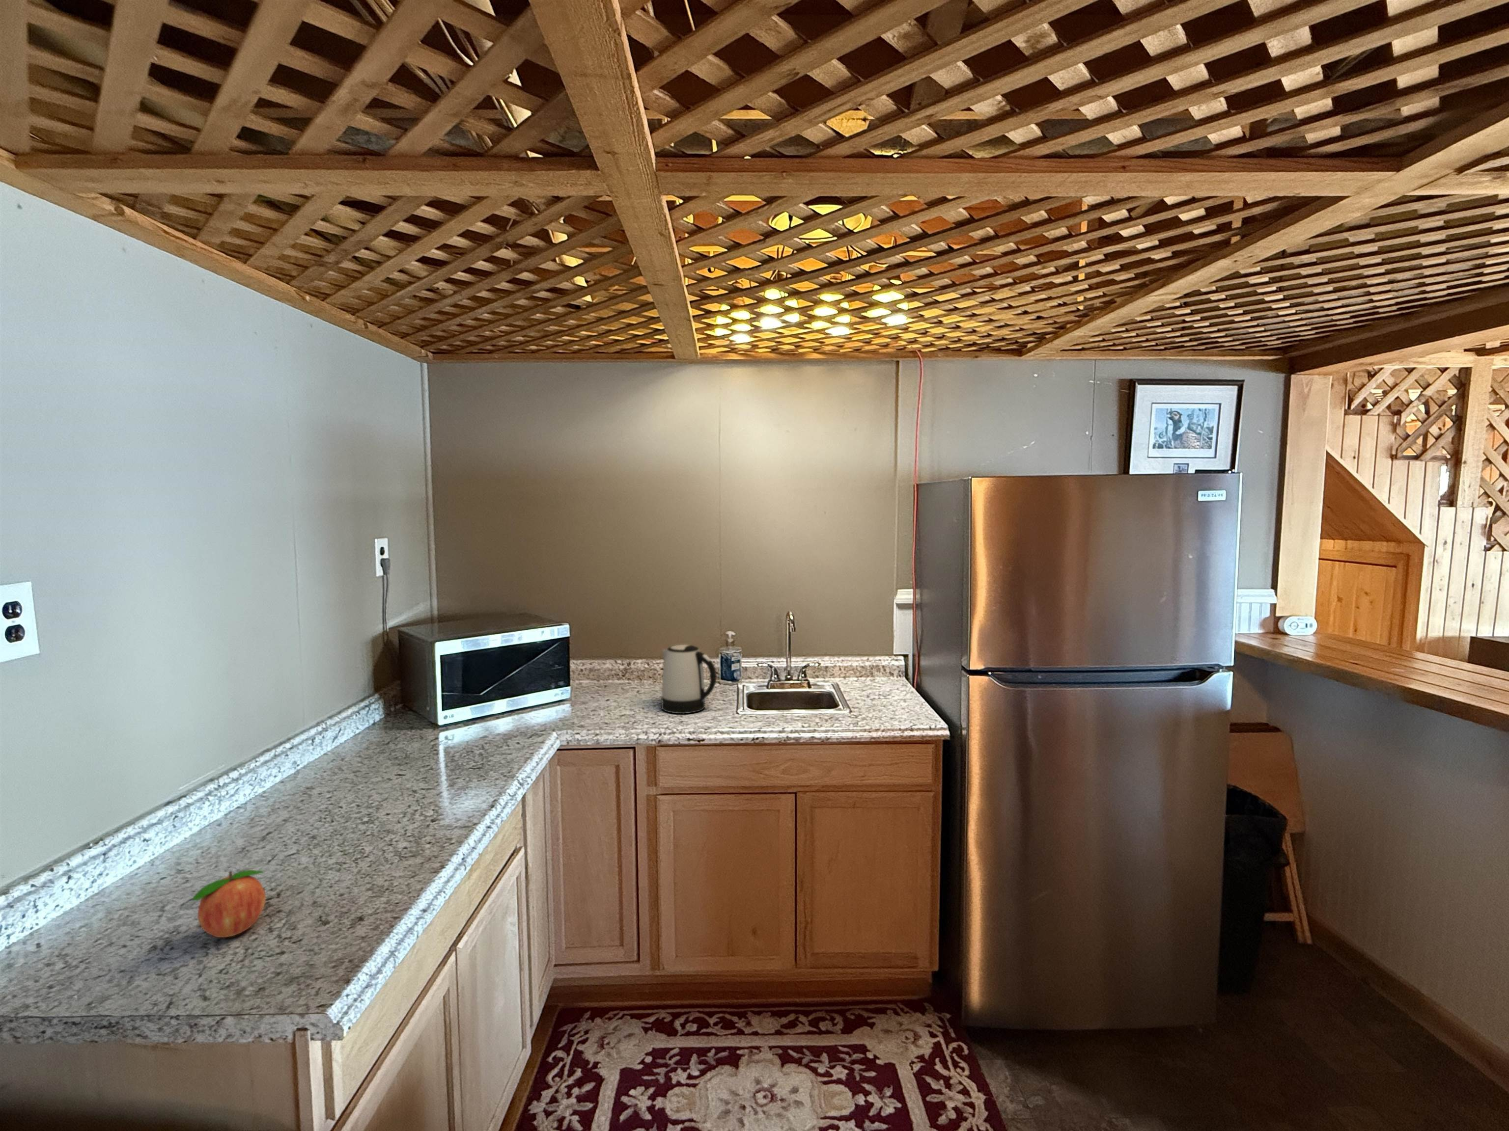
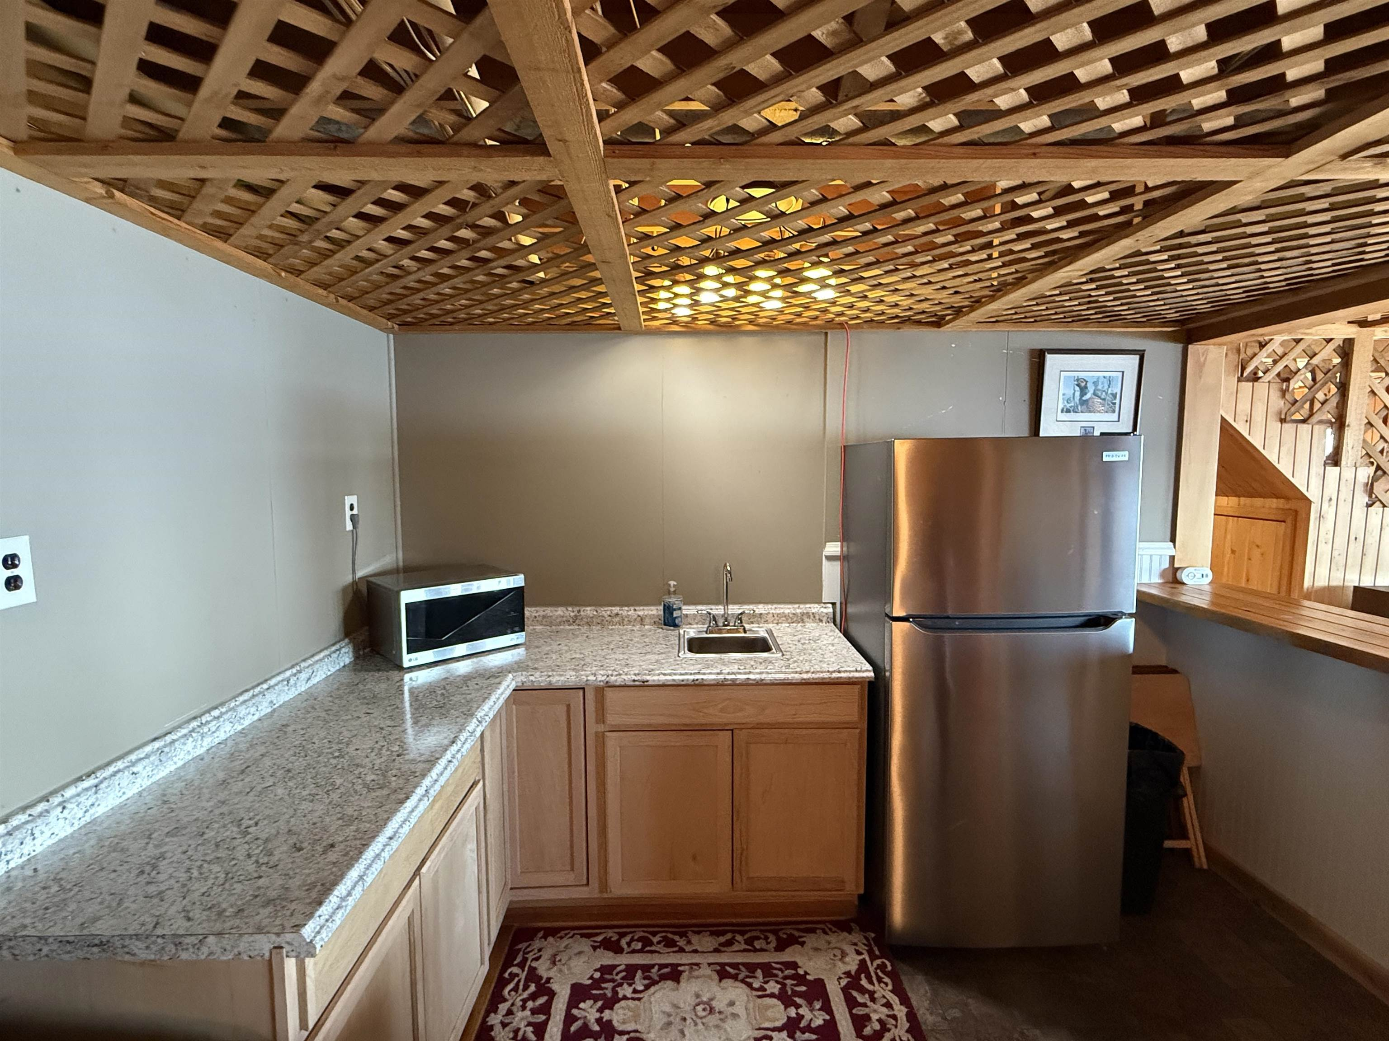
- kettle (689, 677)
- fruit (231, 902)
